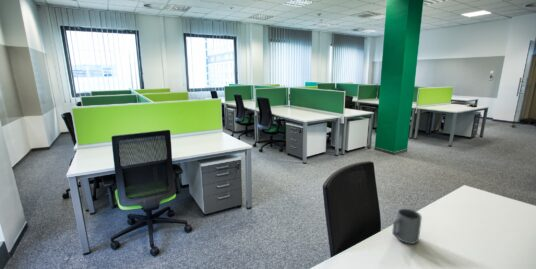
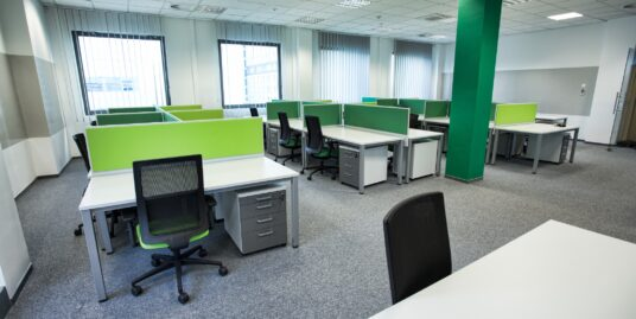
- mug (404, 226)
